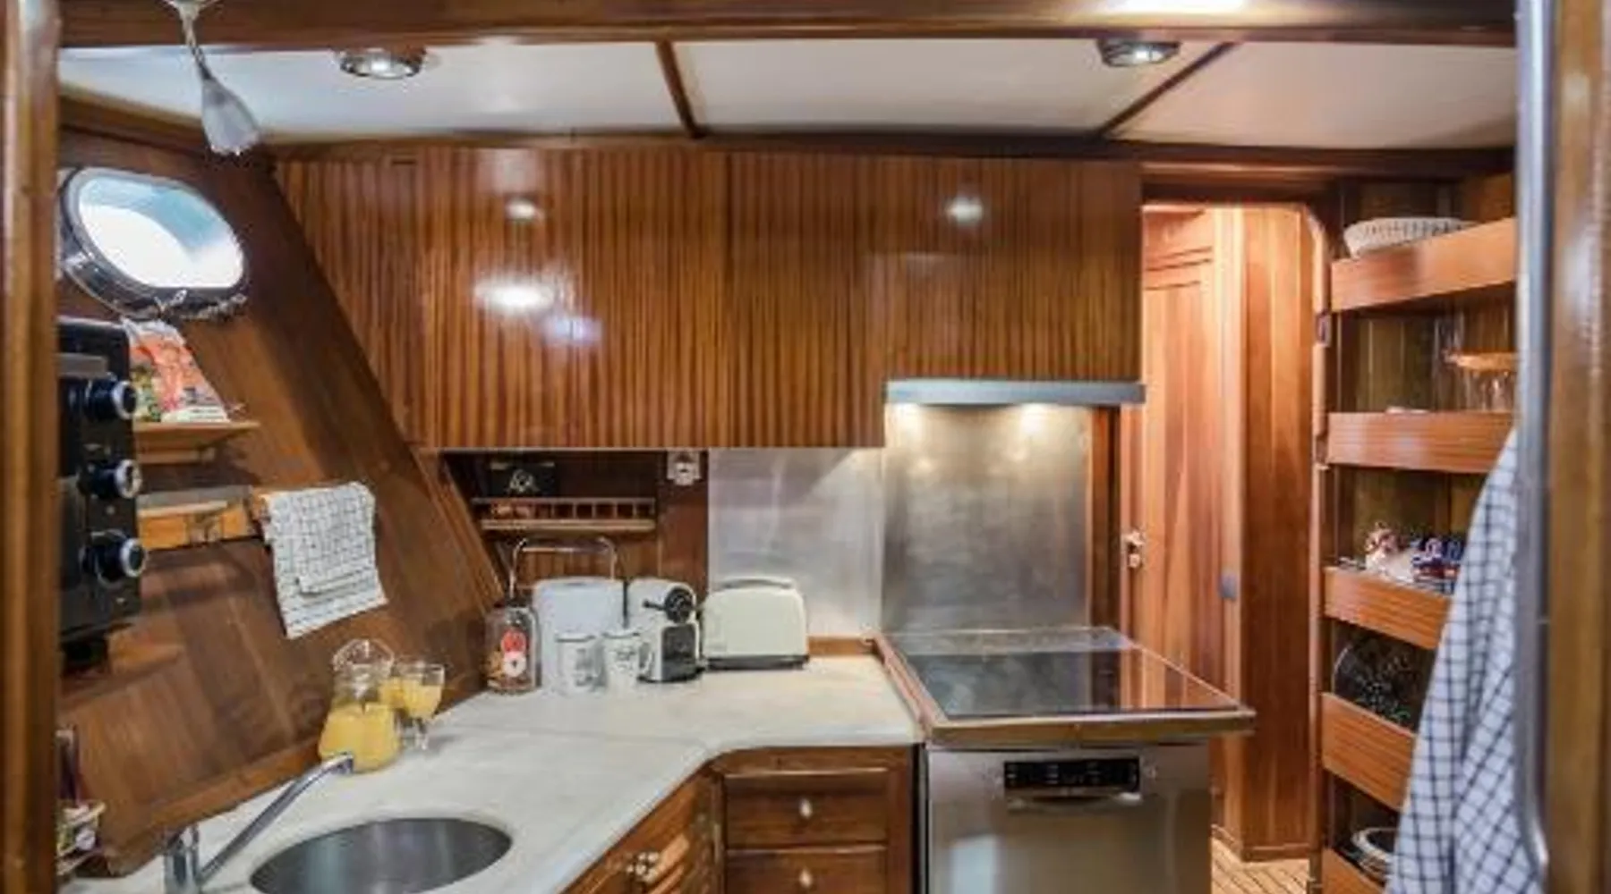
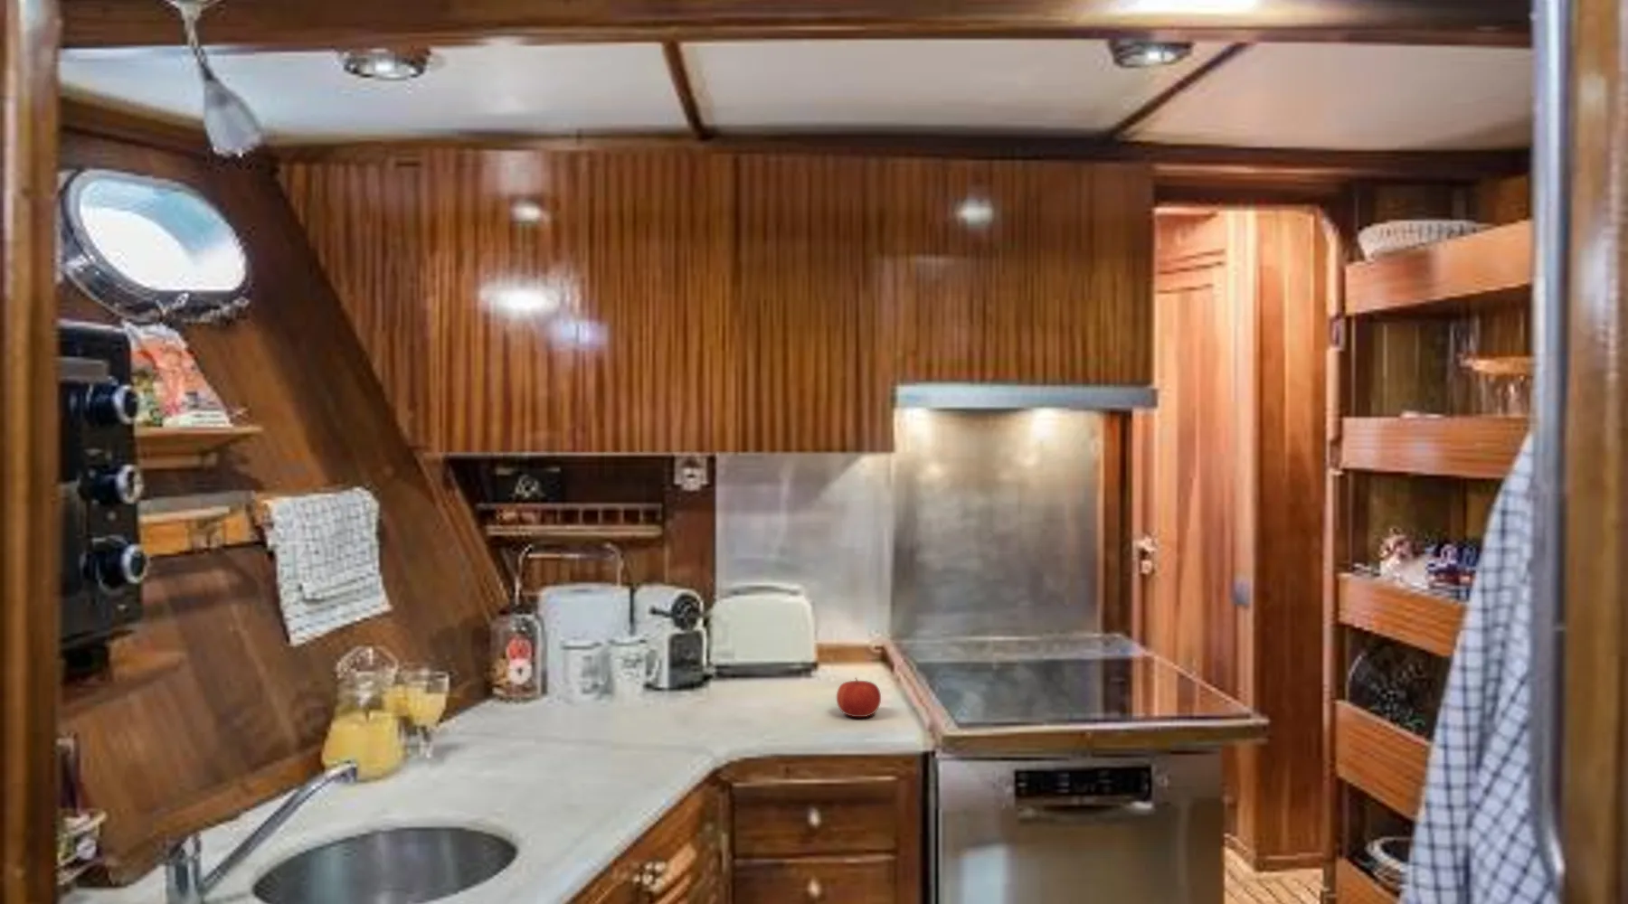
+ fruit (859, 696)
